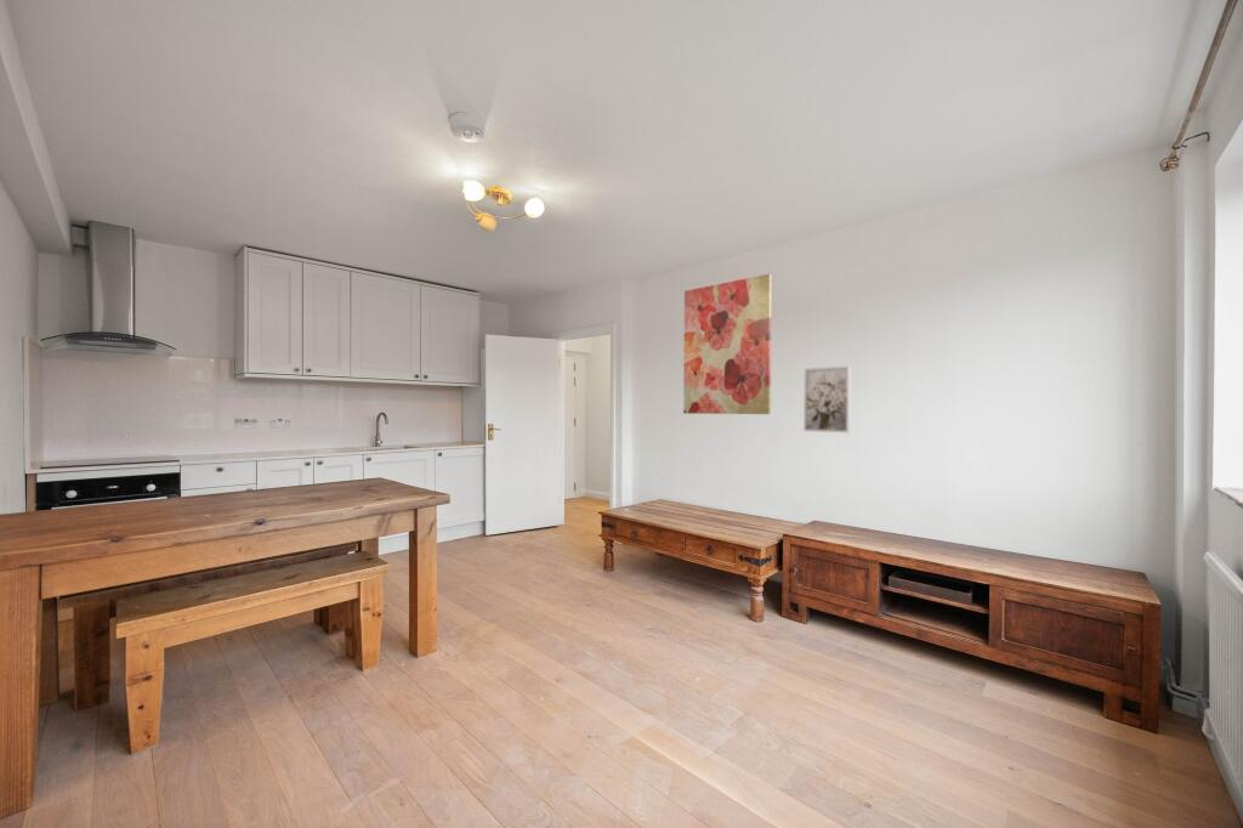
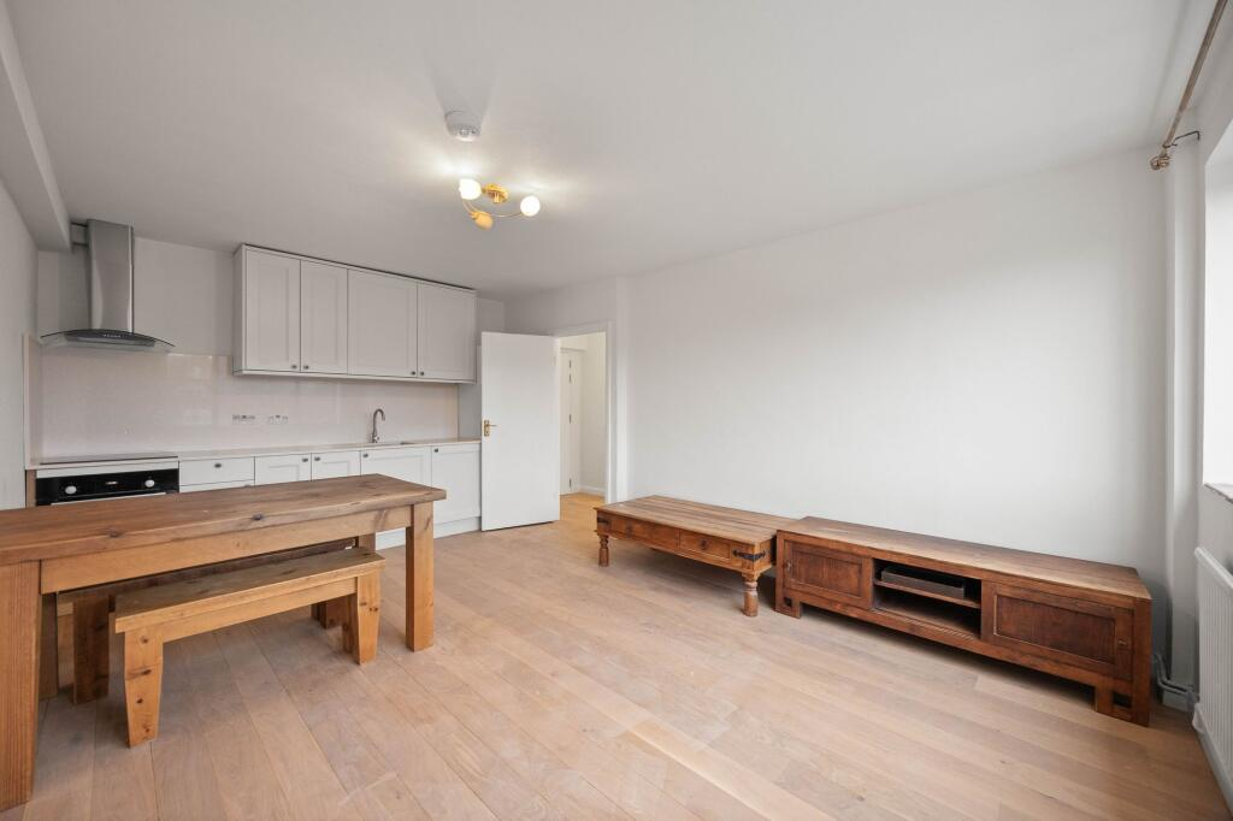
- wall art (825, 399)
- wall art (723, 348)
